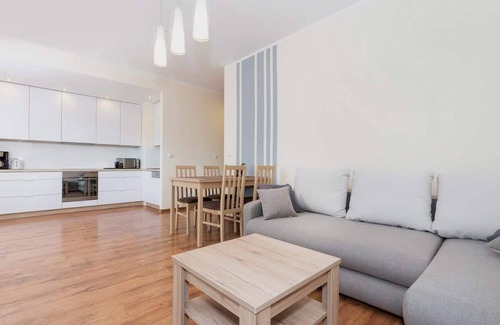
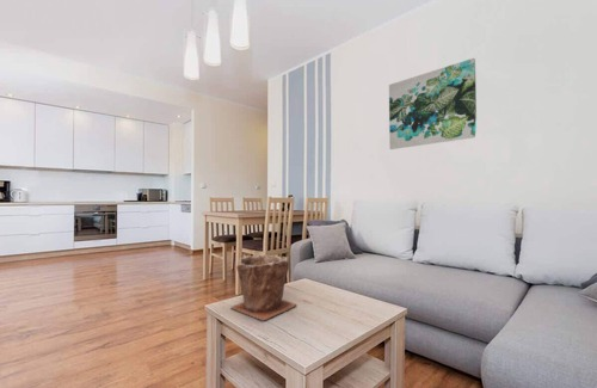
+ wall art (427, 109)
+ plant pot (264, 282)
